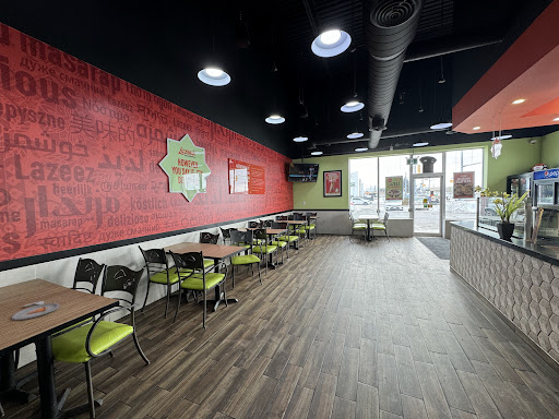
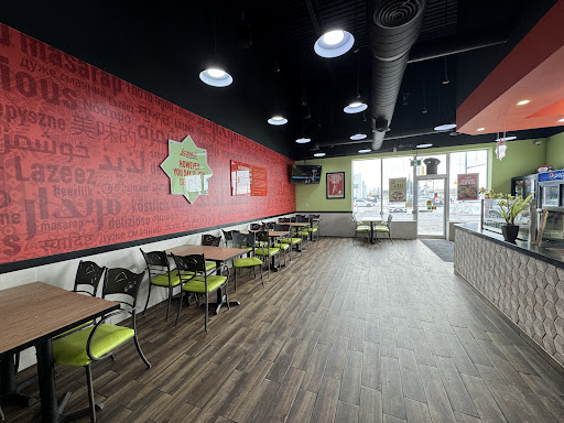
- dinner plate (36, 309)
